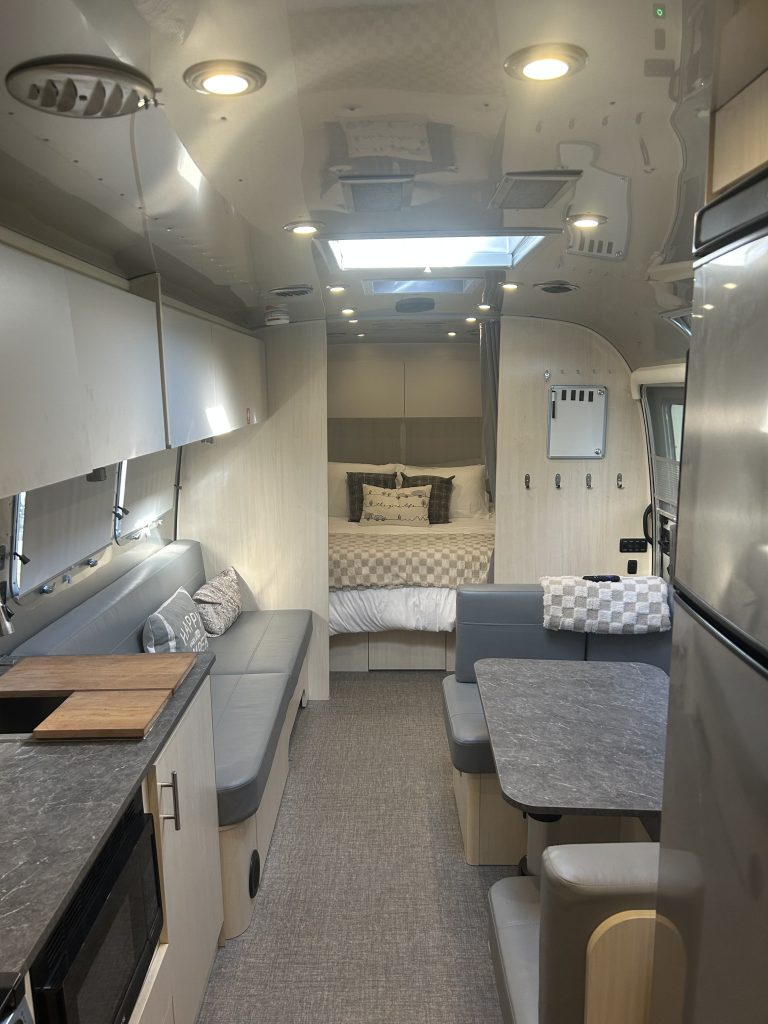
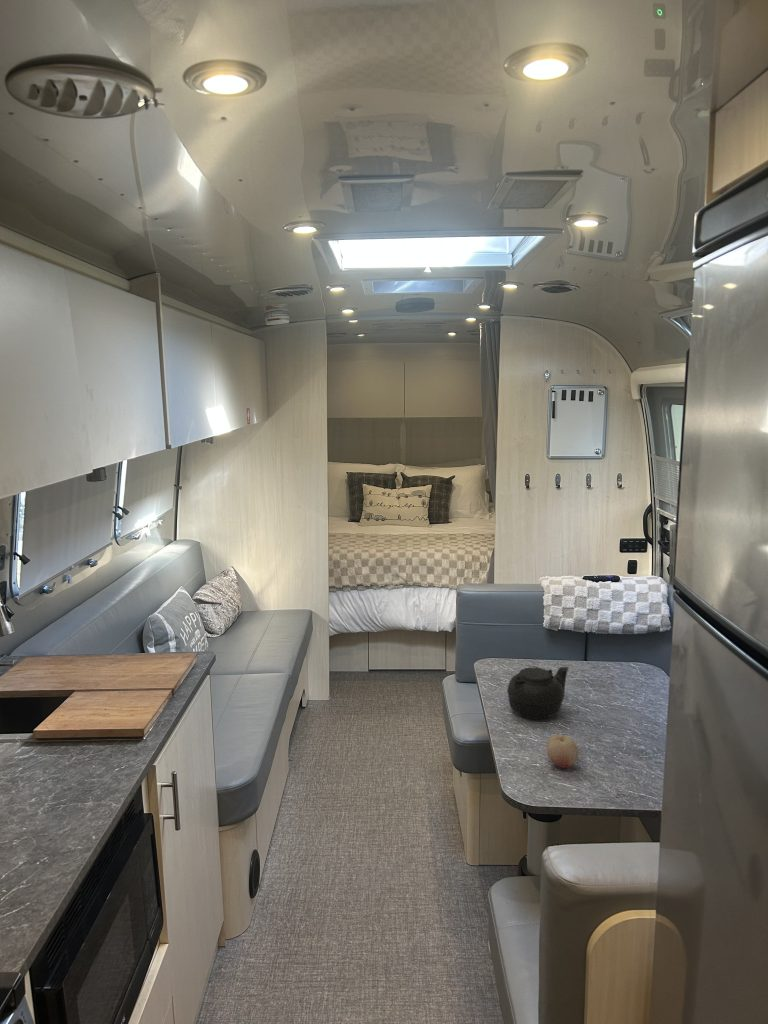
+ fruit (561, 751)
+ teapot (539, 691)
